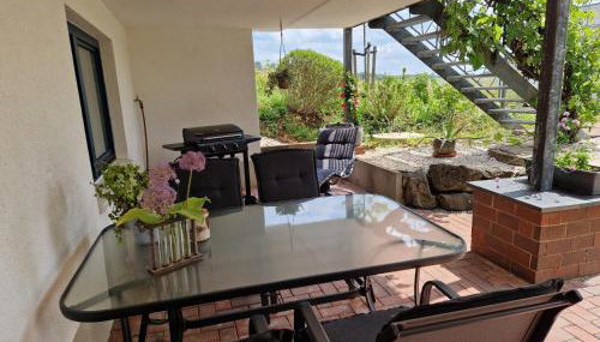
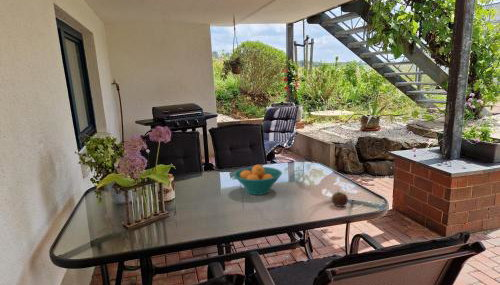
+ apple (339, 198)
+ fruit bowl (257, 178)
